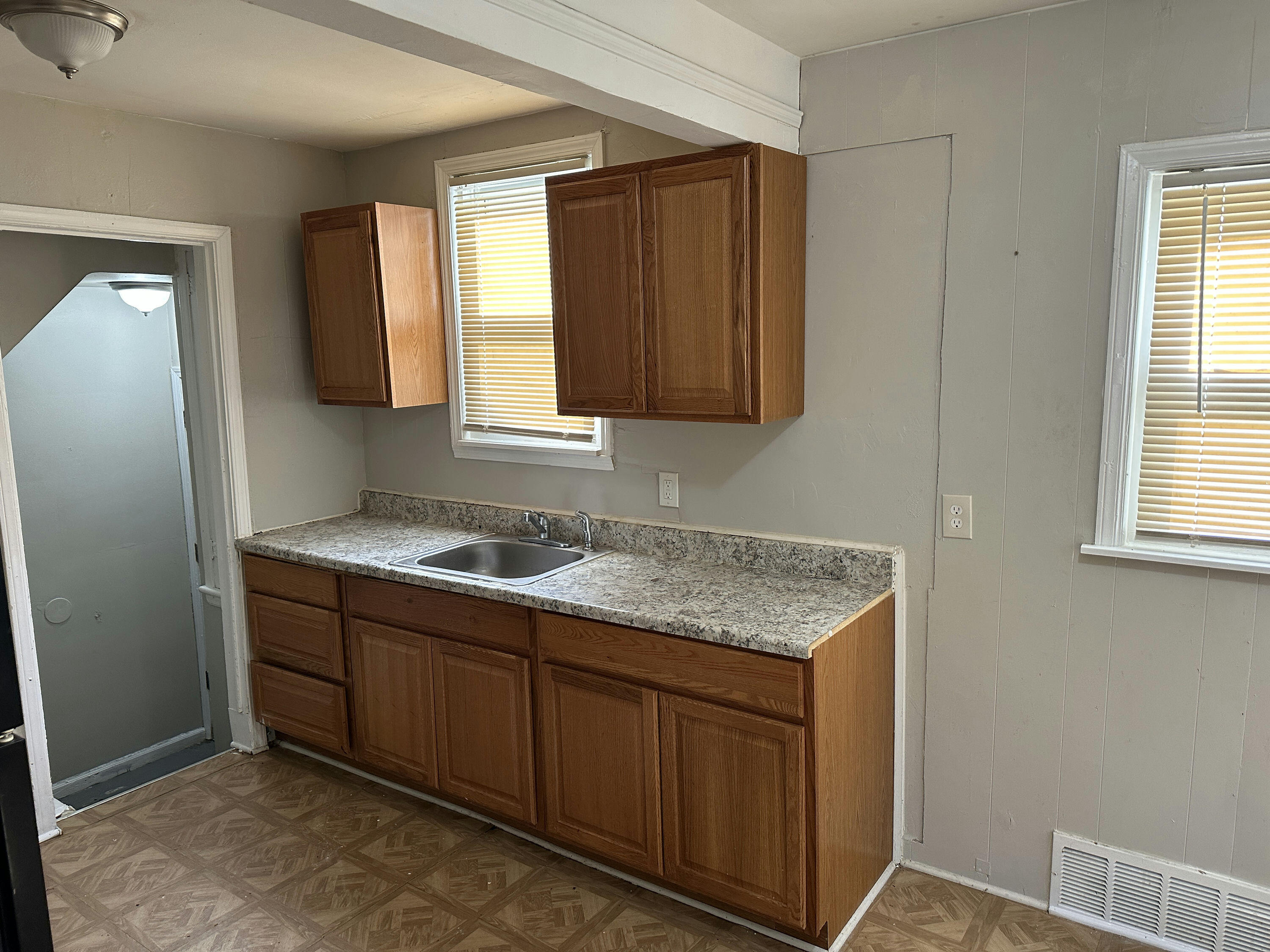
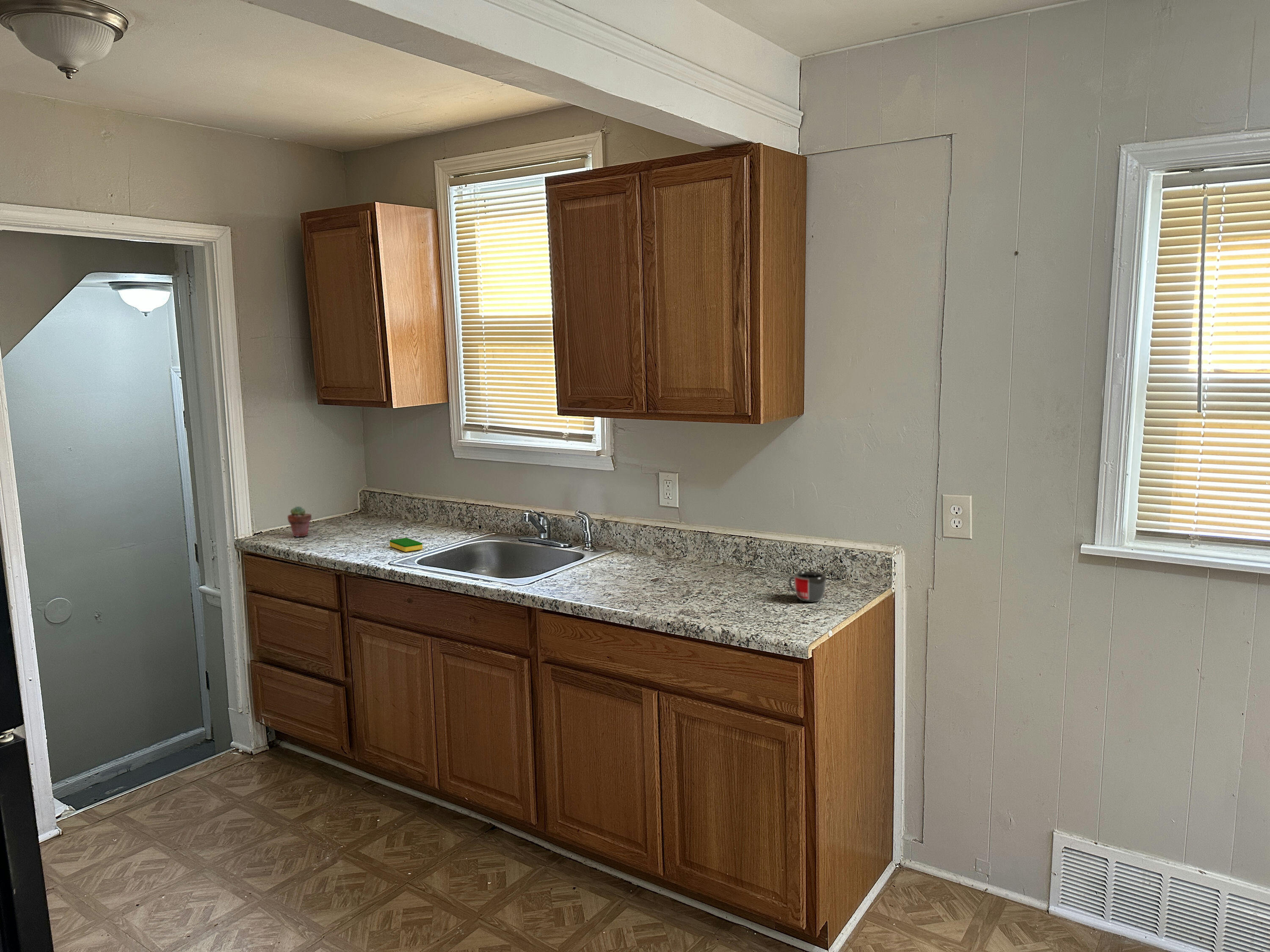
+ dish sponge (406, 545)
+ potted succulent (300, 520)
+ mug (805, 586)
